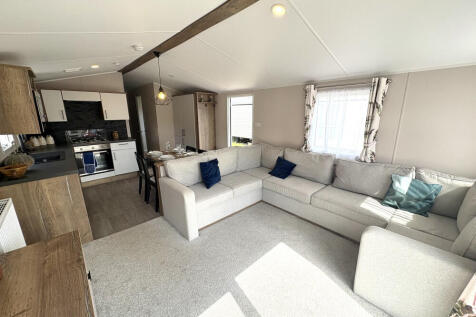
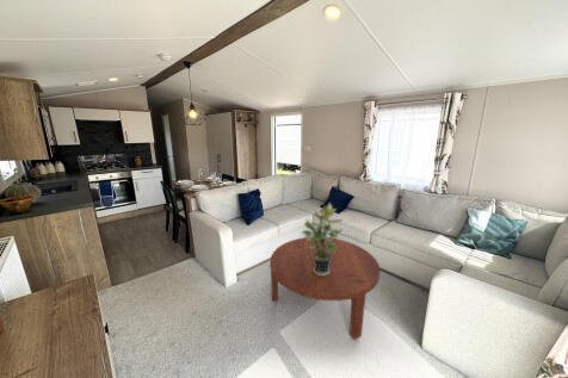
+ coffee table (322, 279)
+ potted plant (322, 237)
